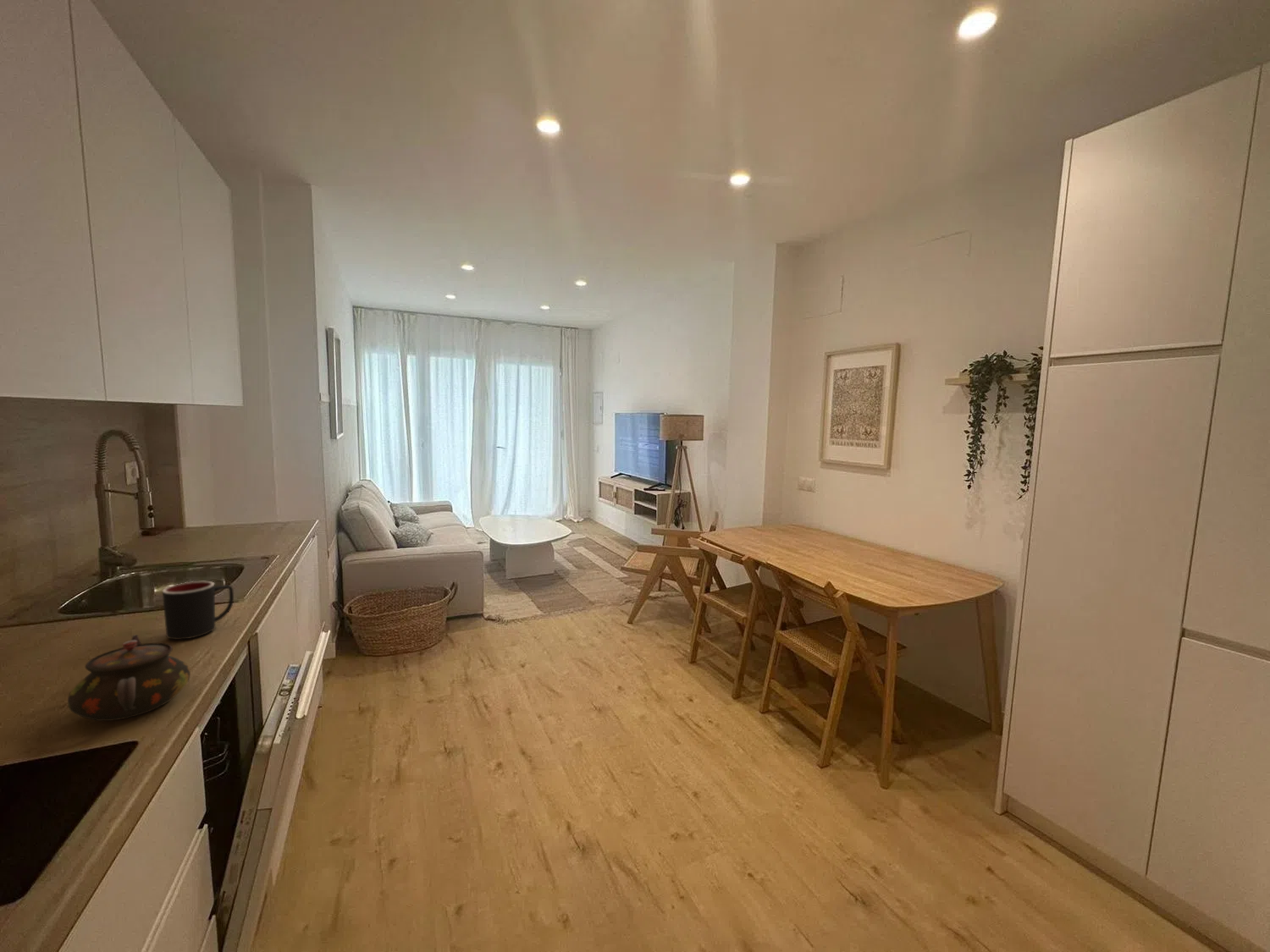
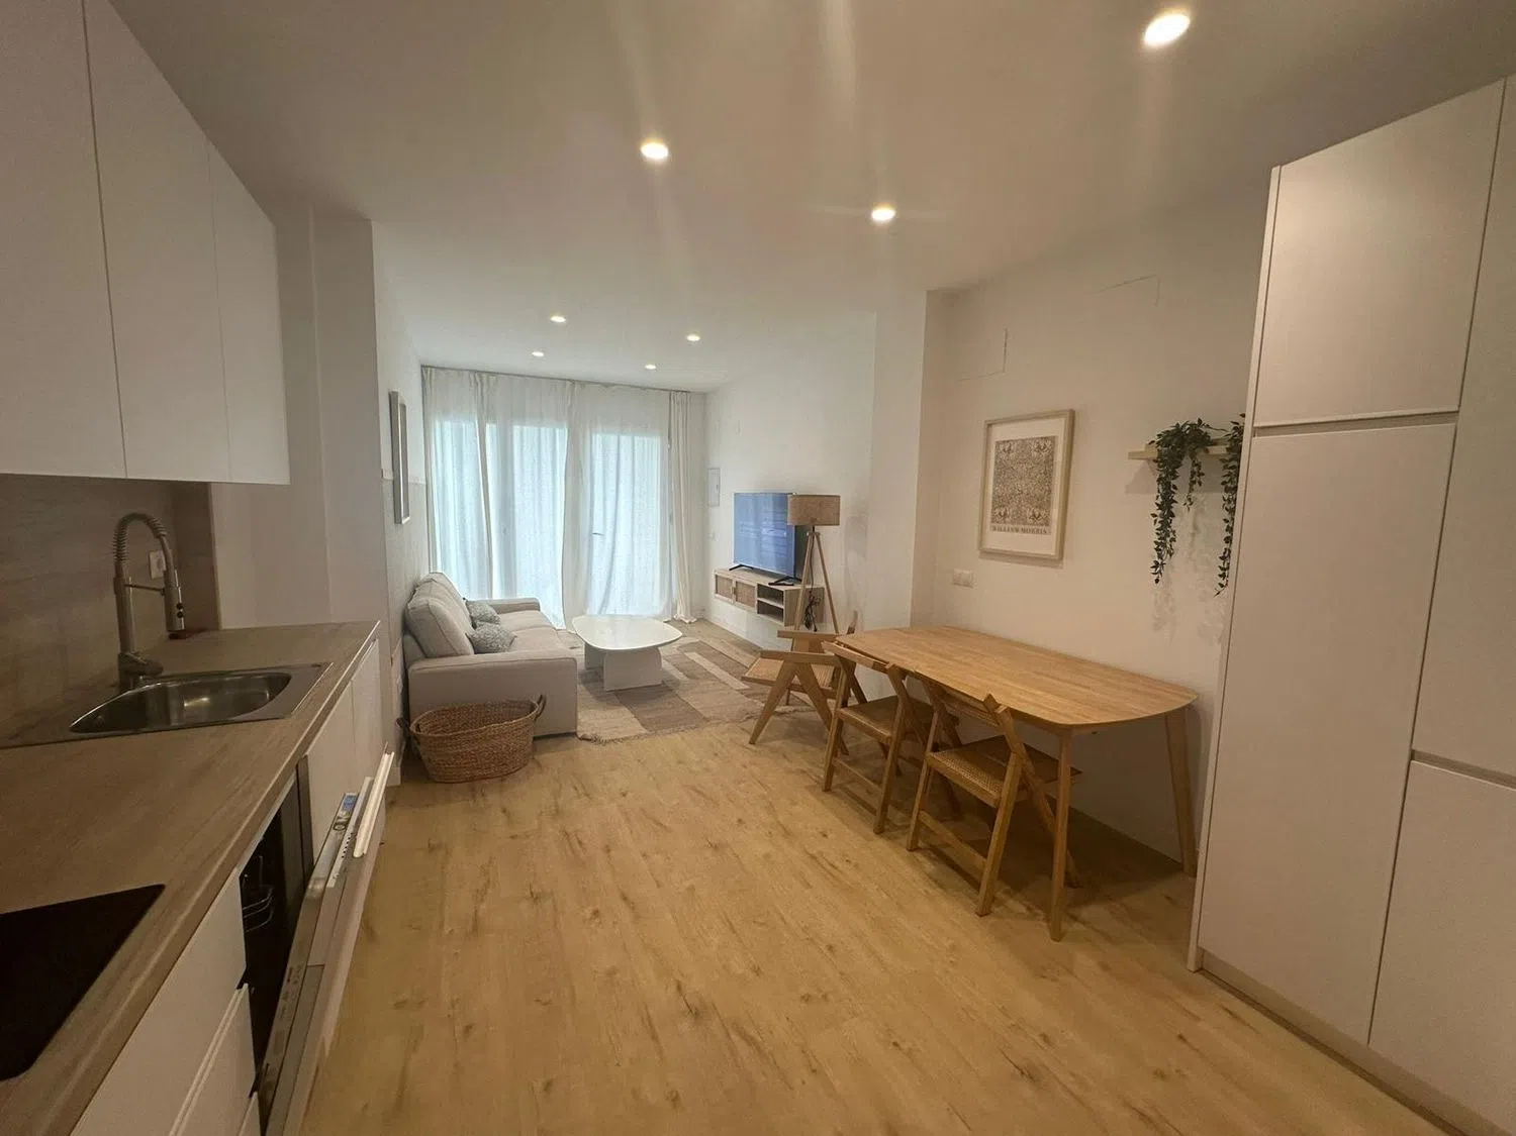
- teapot (131, 673)
- mug (200, 608)
